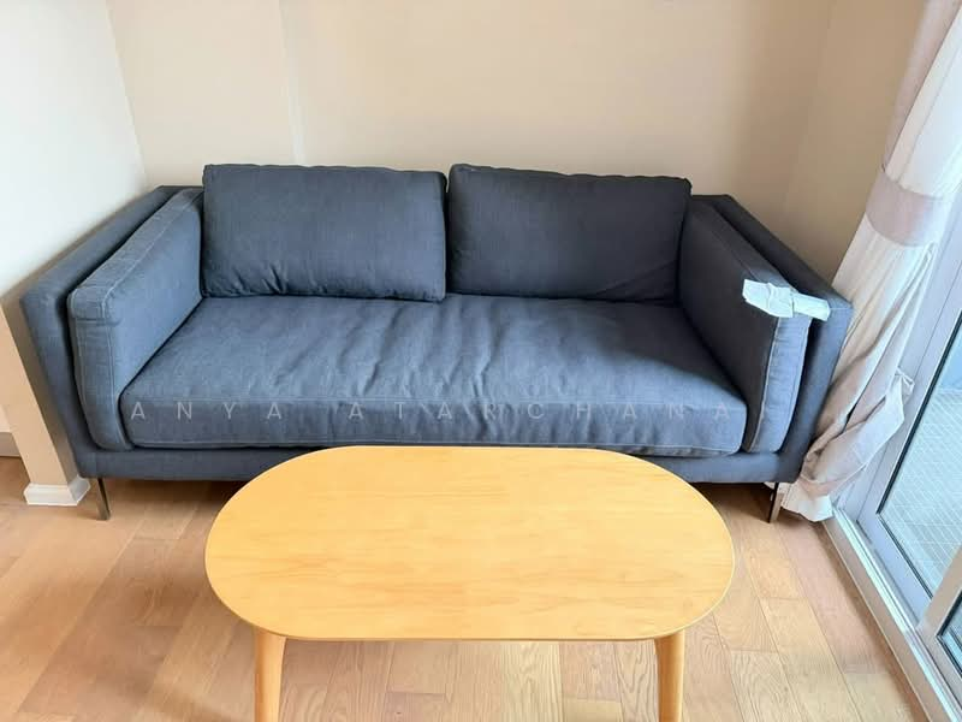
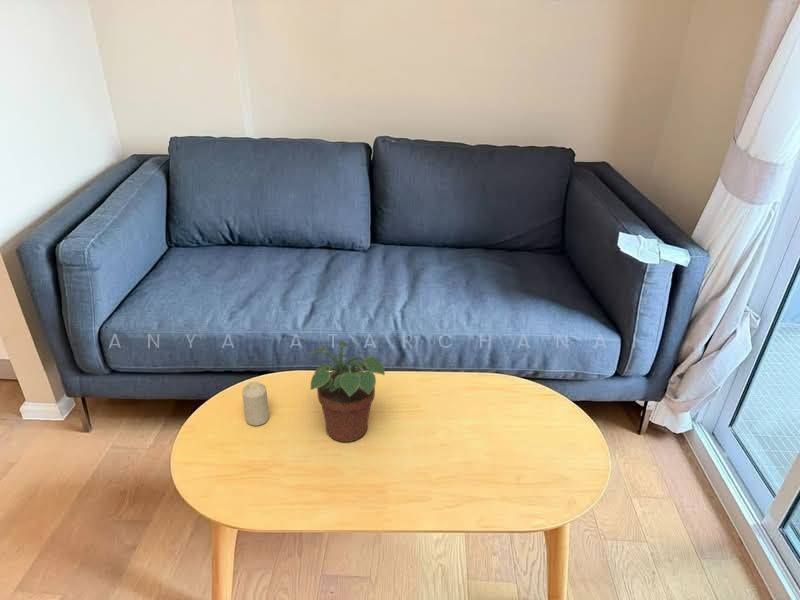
+ potted plant (342, 393)
+ candle (255, 402)
